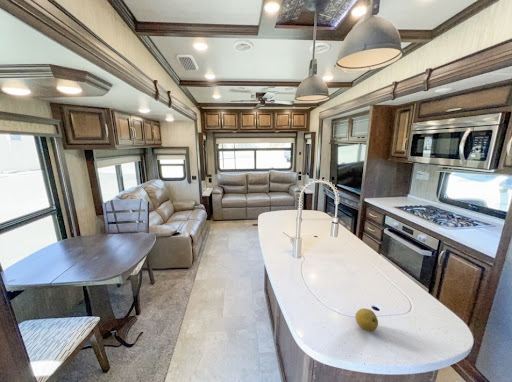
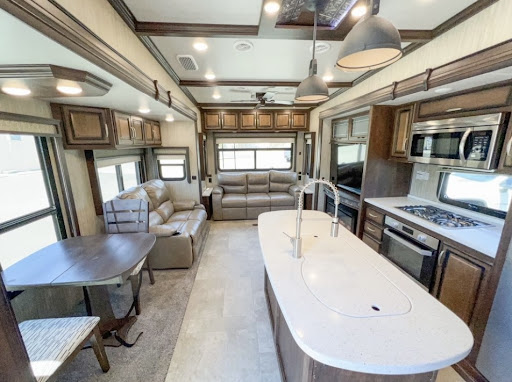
- fruit (366, 319)
